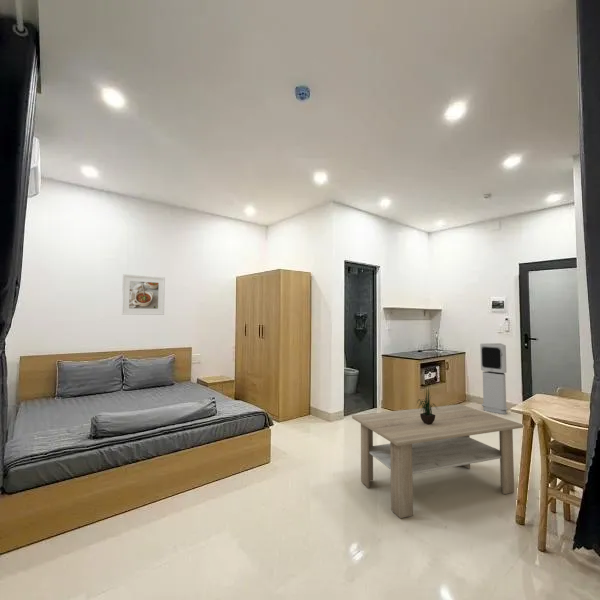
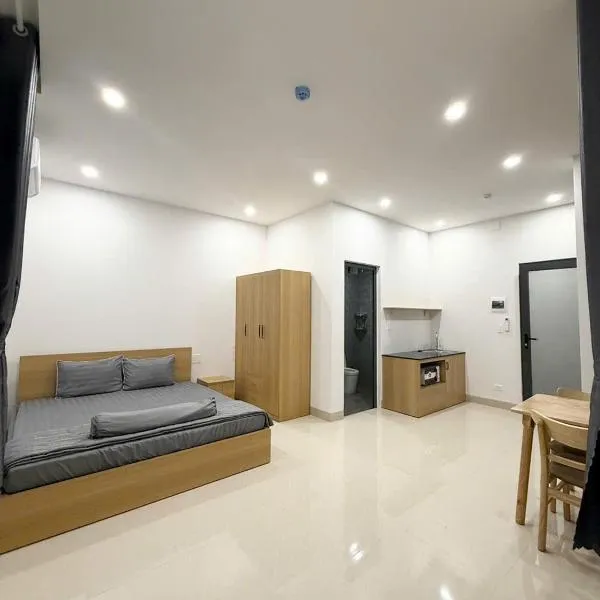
- coffee table (434, 453)
- air purifier (496, 376)
- potted plant (425, 401)
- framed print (144, 295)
